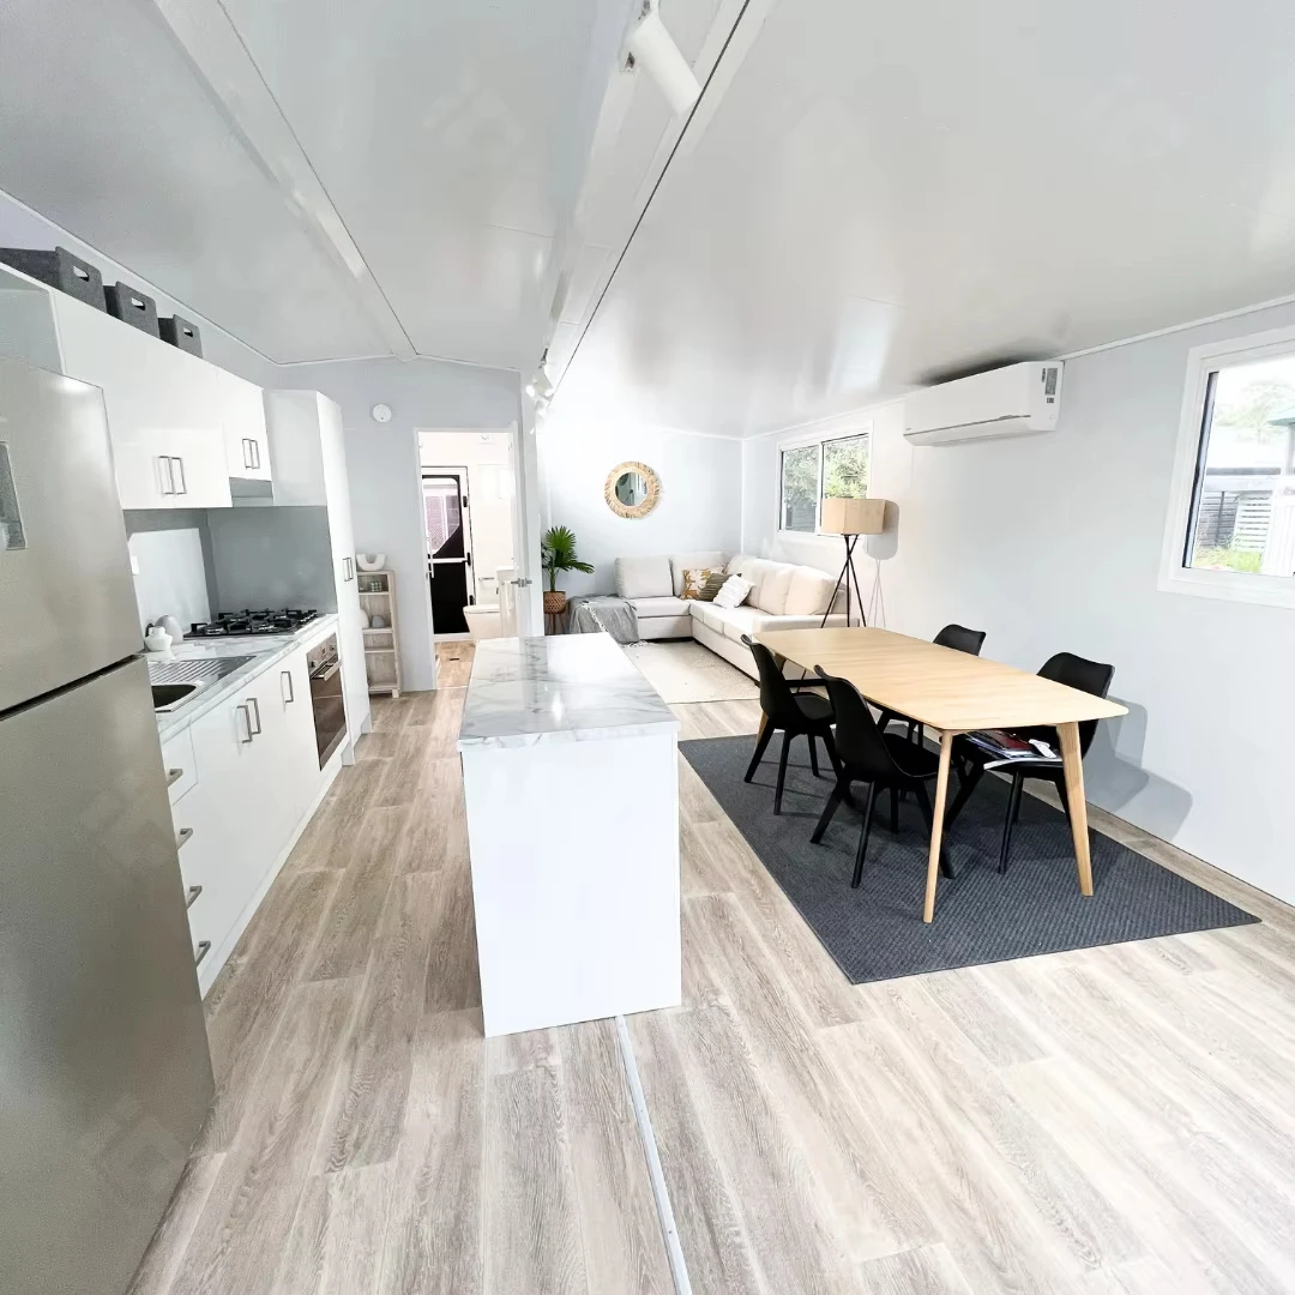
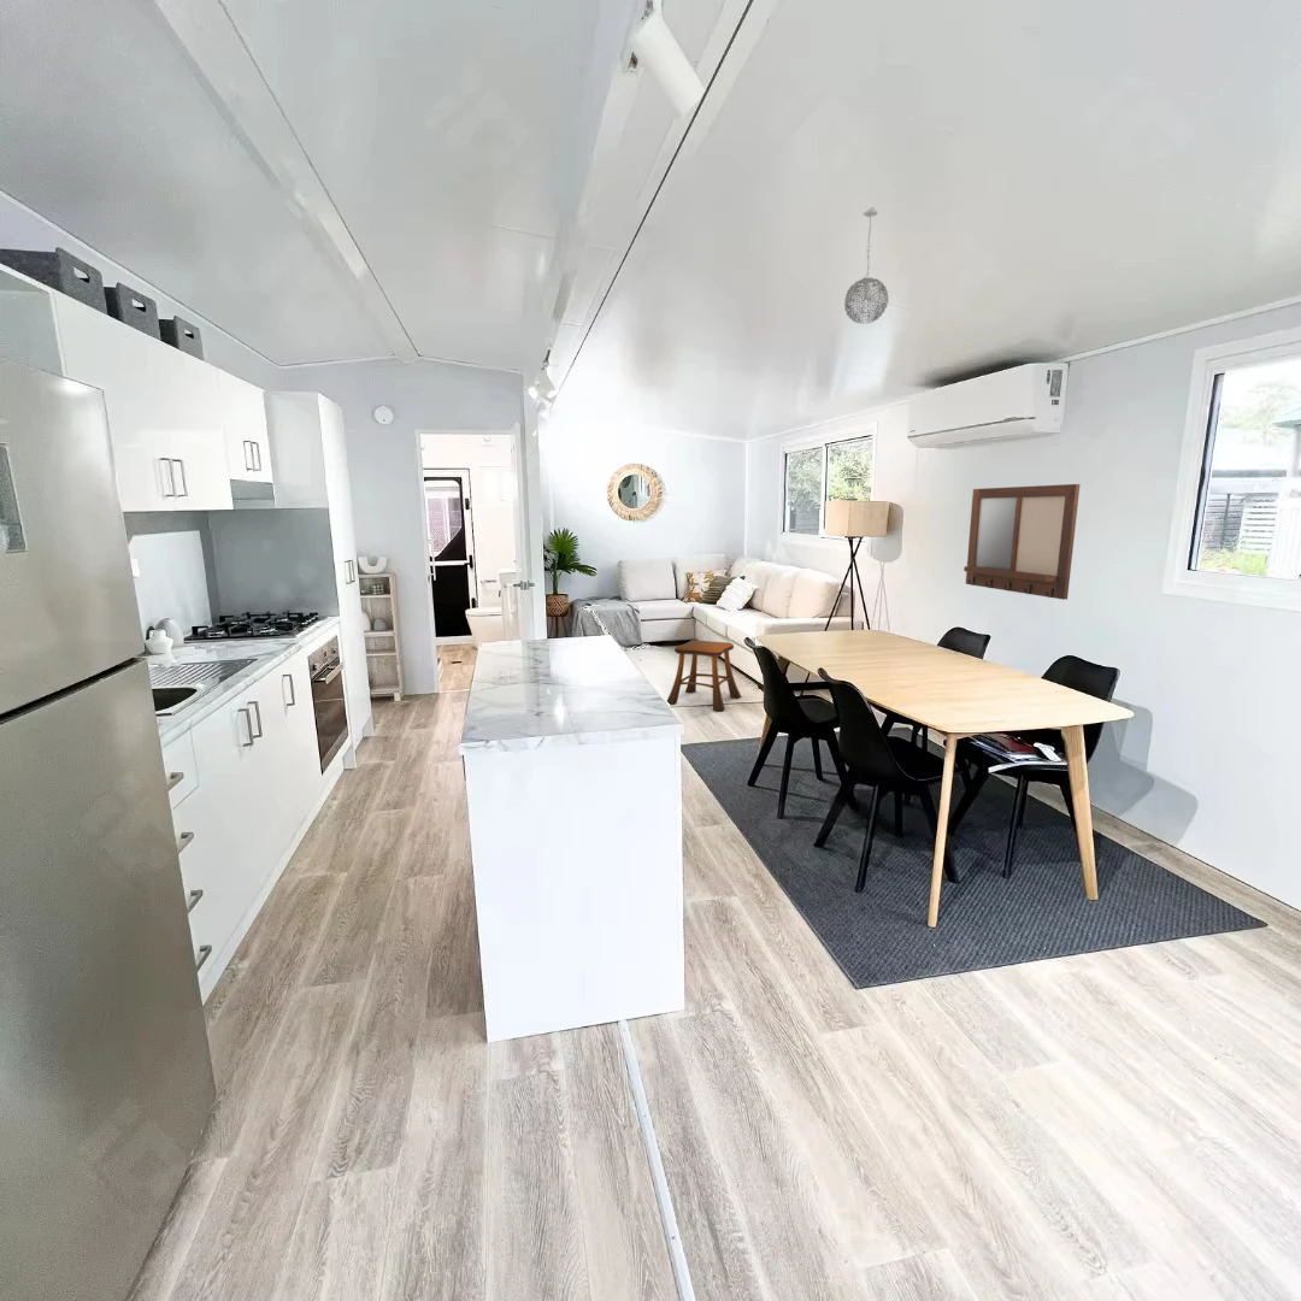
+ stool (704, 673)
+ pendant light (867, 266)
+ writing board (1011, 540)
